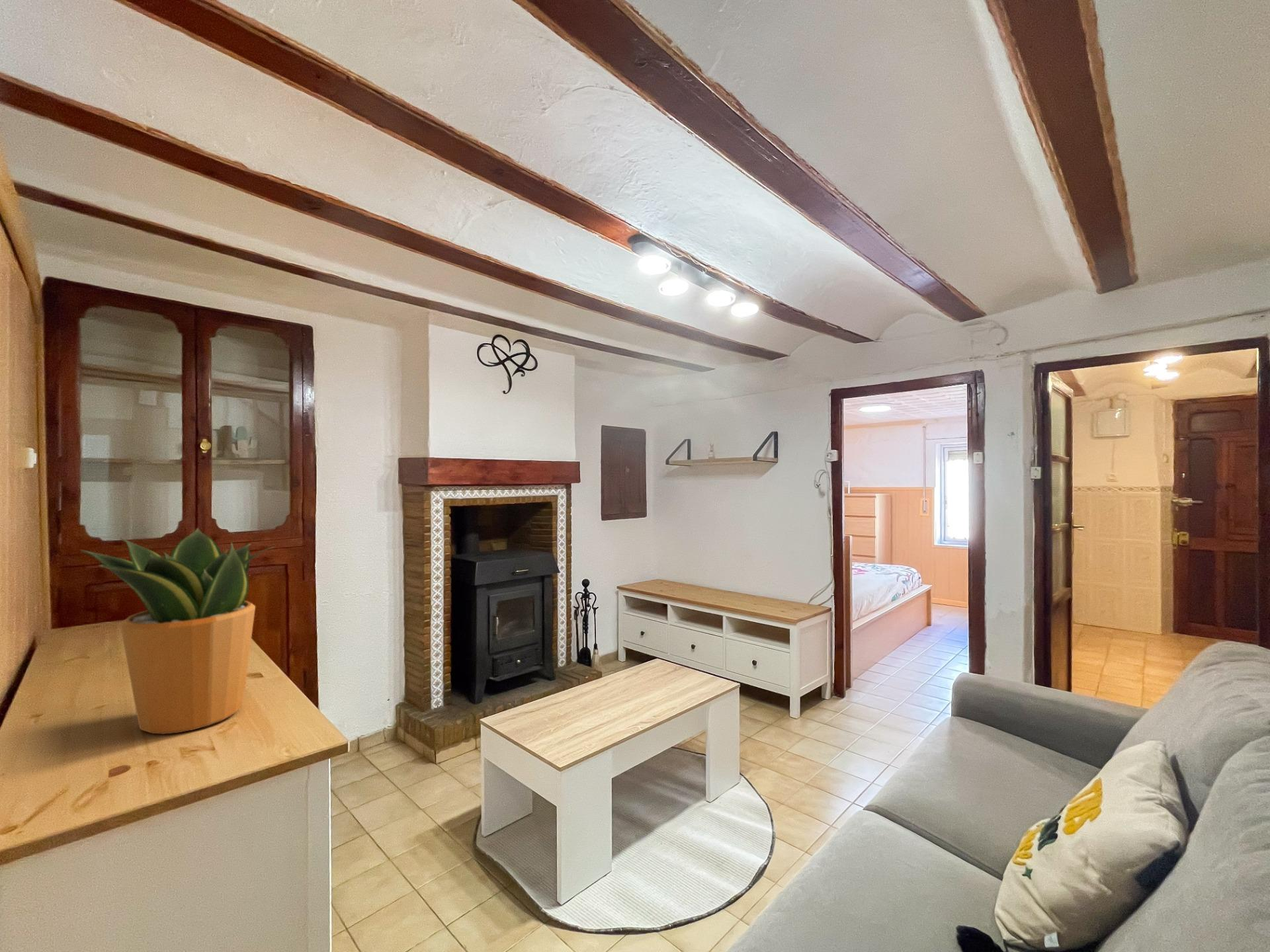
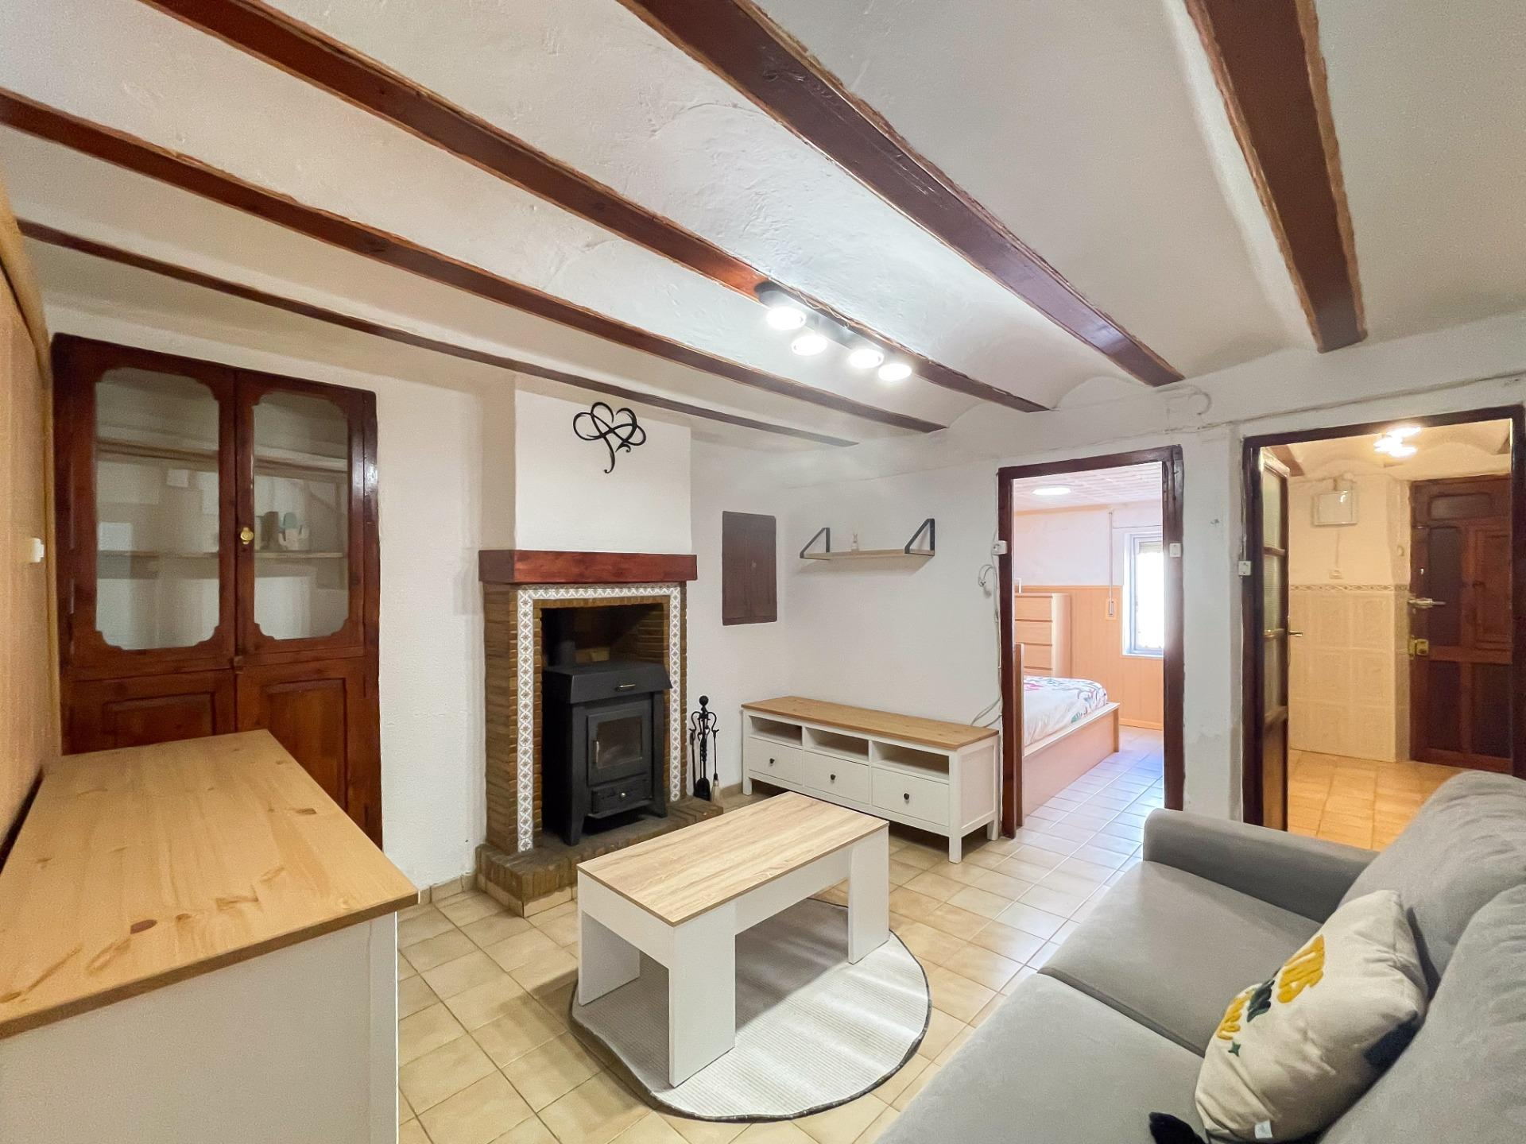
- potted plant (179, 627)
